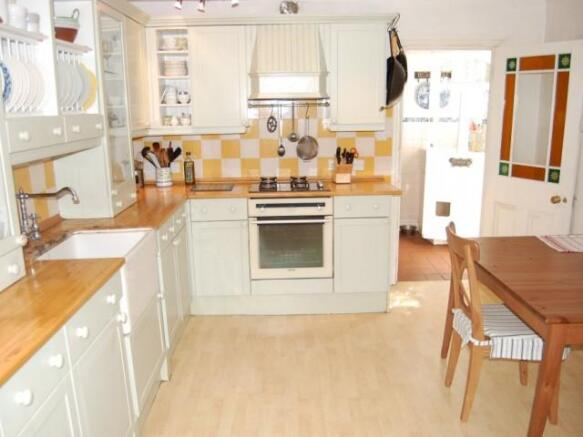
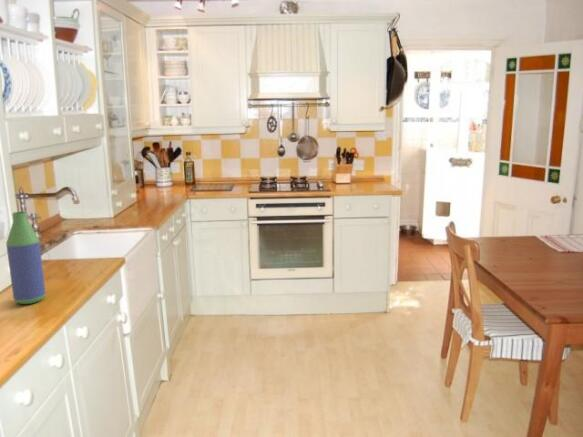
+ bottle (24, 257)
